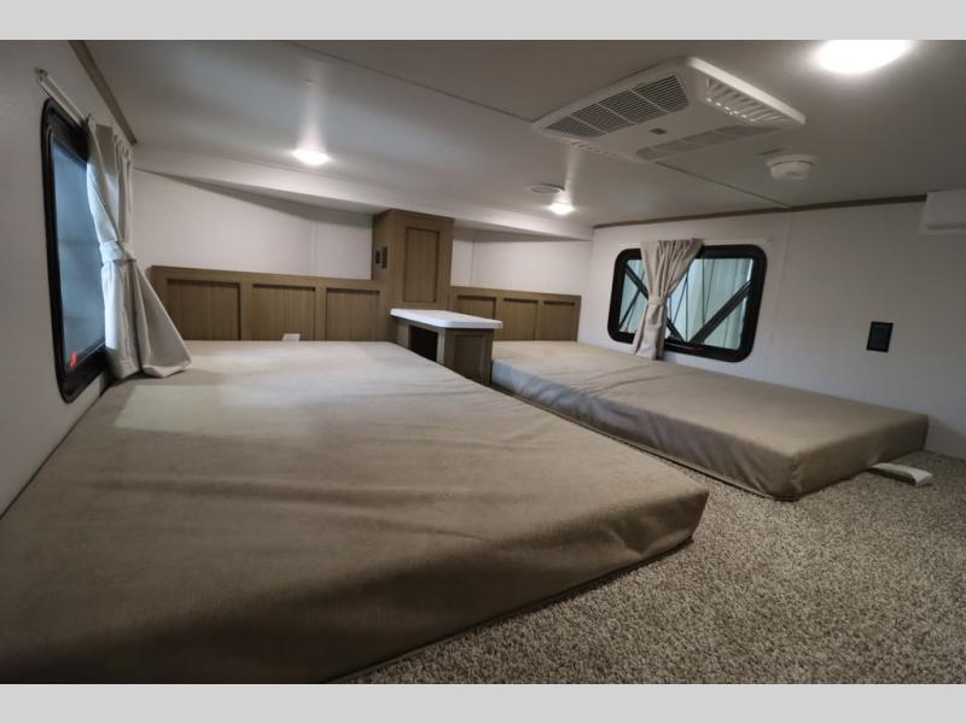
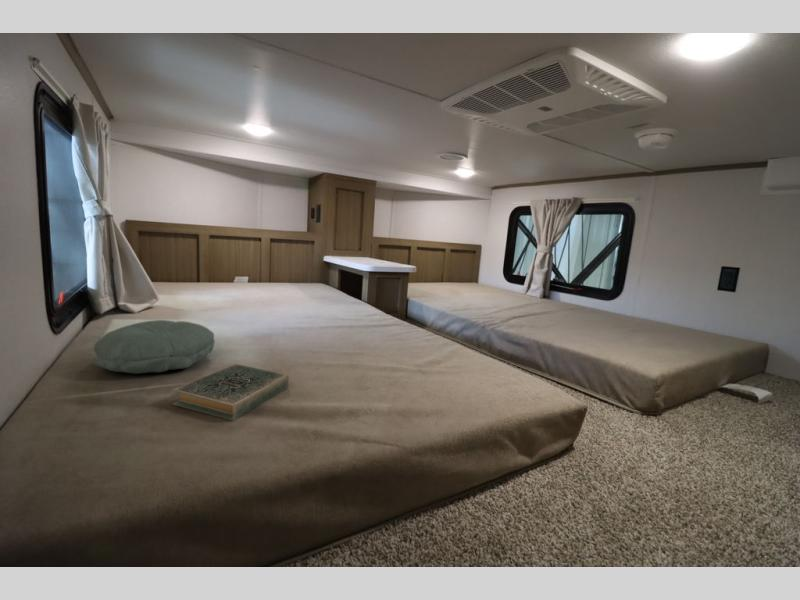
+ pillow (159, 344)
+ hardback book (234, 388)
